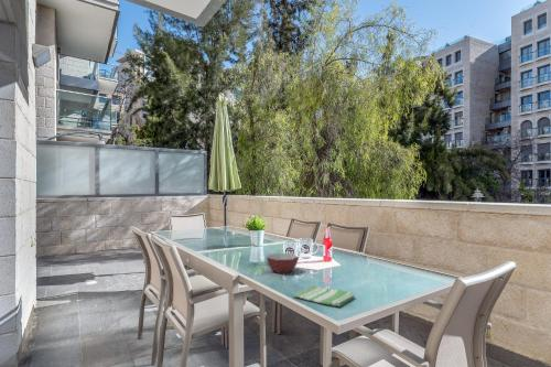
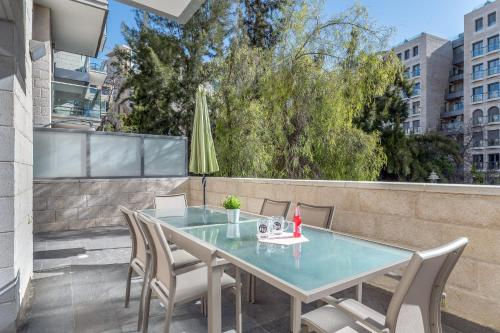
- dish towel (324, 294)
- bowl (281, 263)
